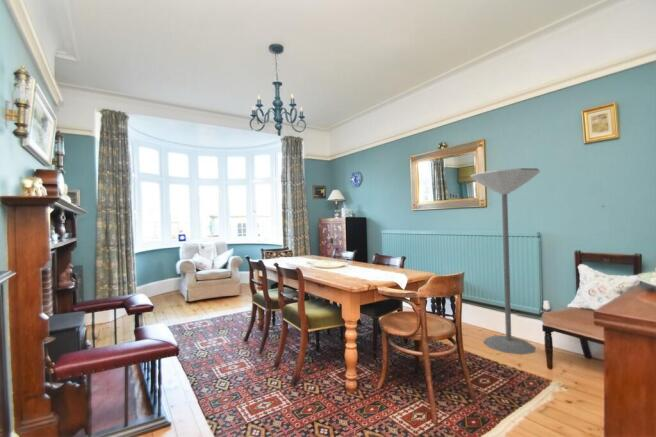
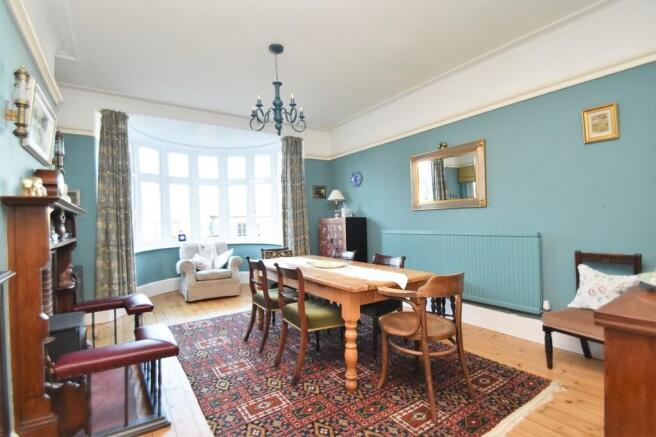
- floor lamp (506, 258)
